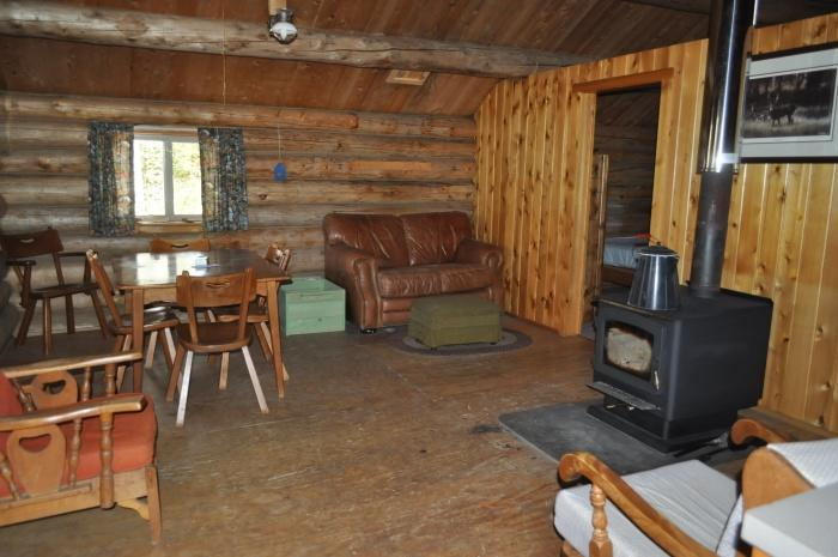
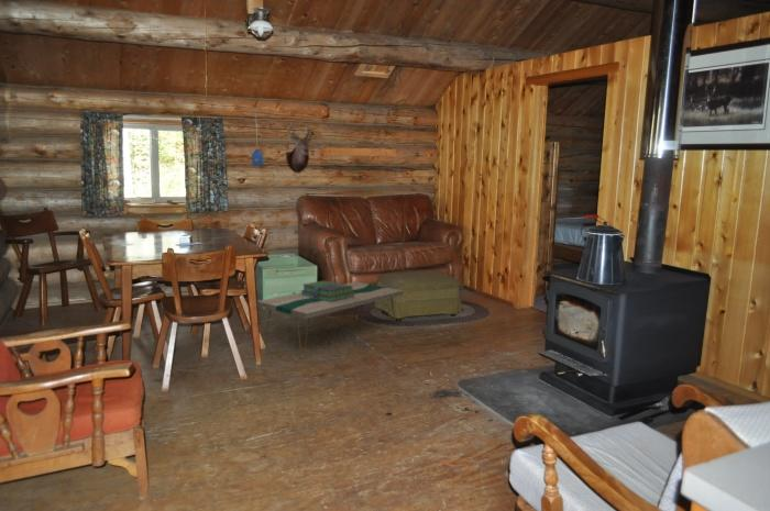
+ coffee table (333, 311)
+ mounted trophy (301, 146)
+ stack of books (327, 290)
